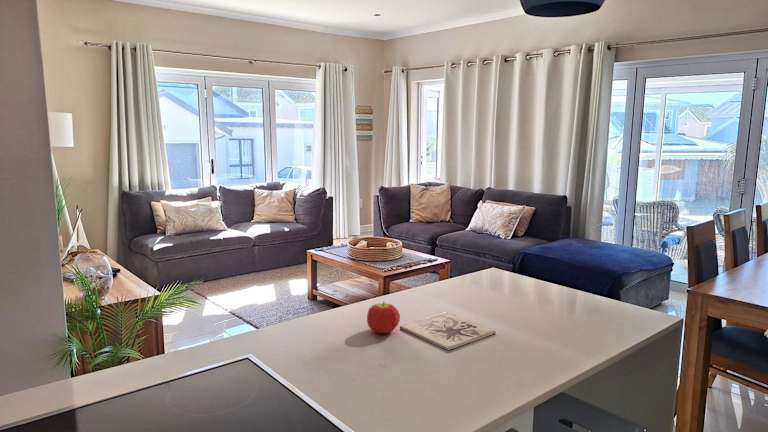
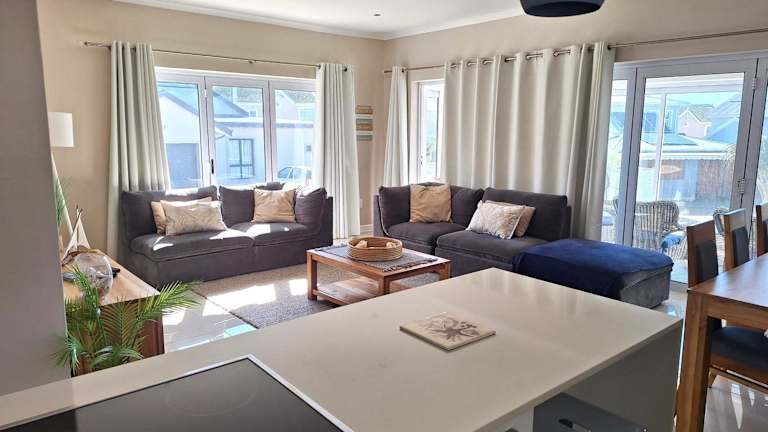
- fruit (382, 316)
